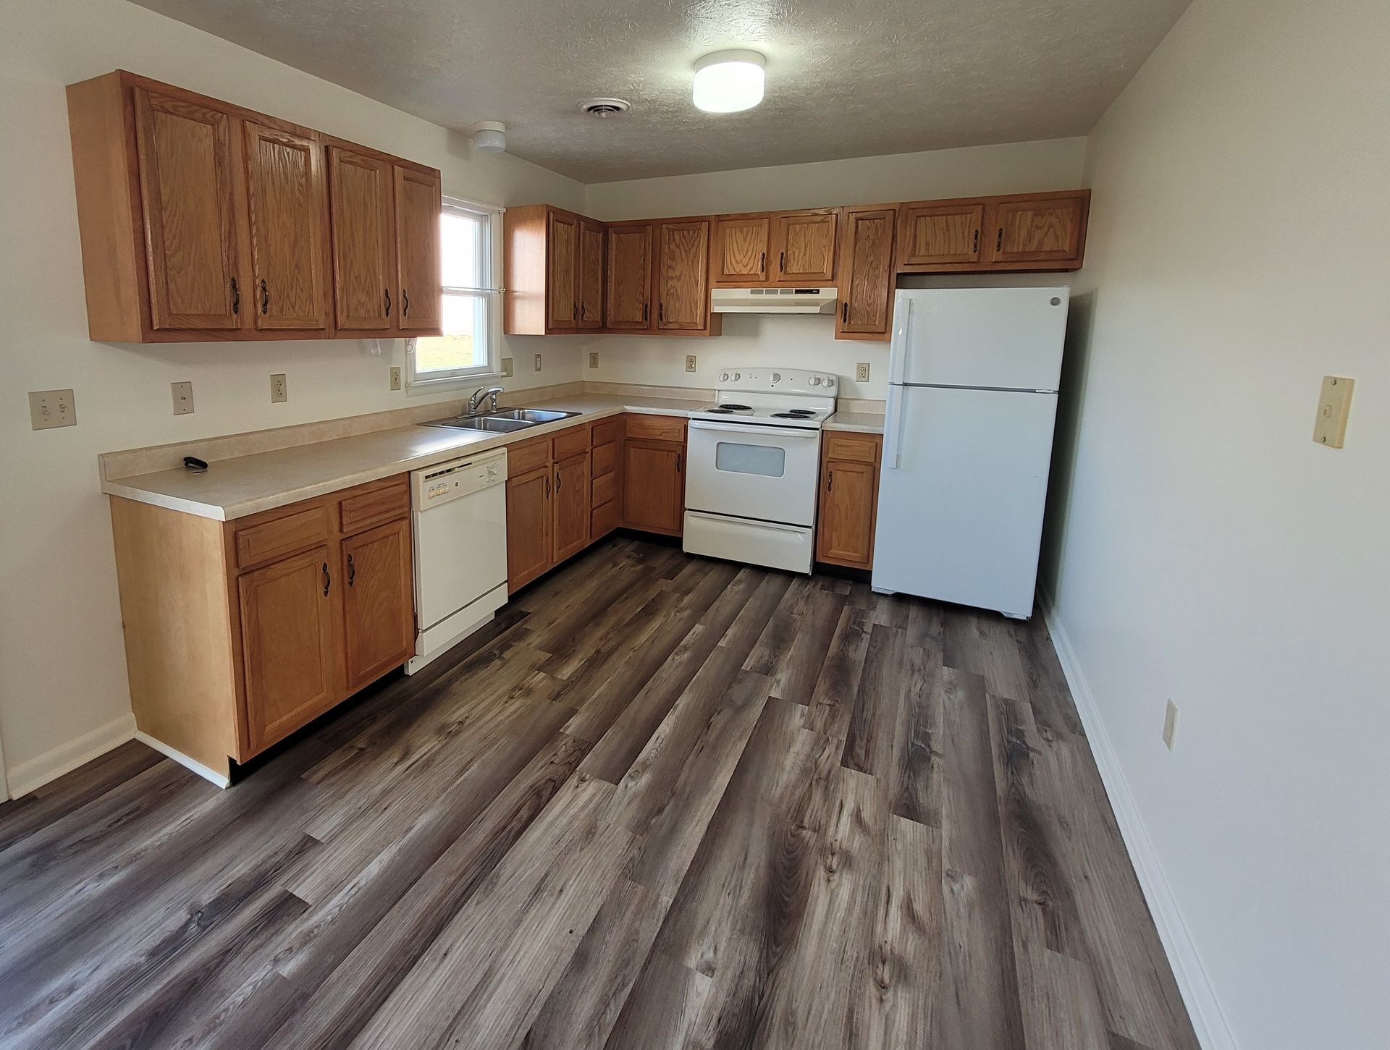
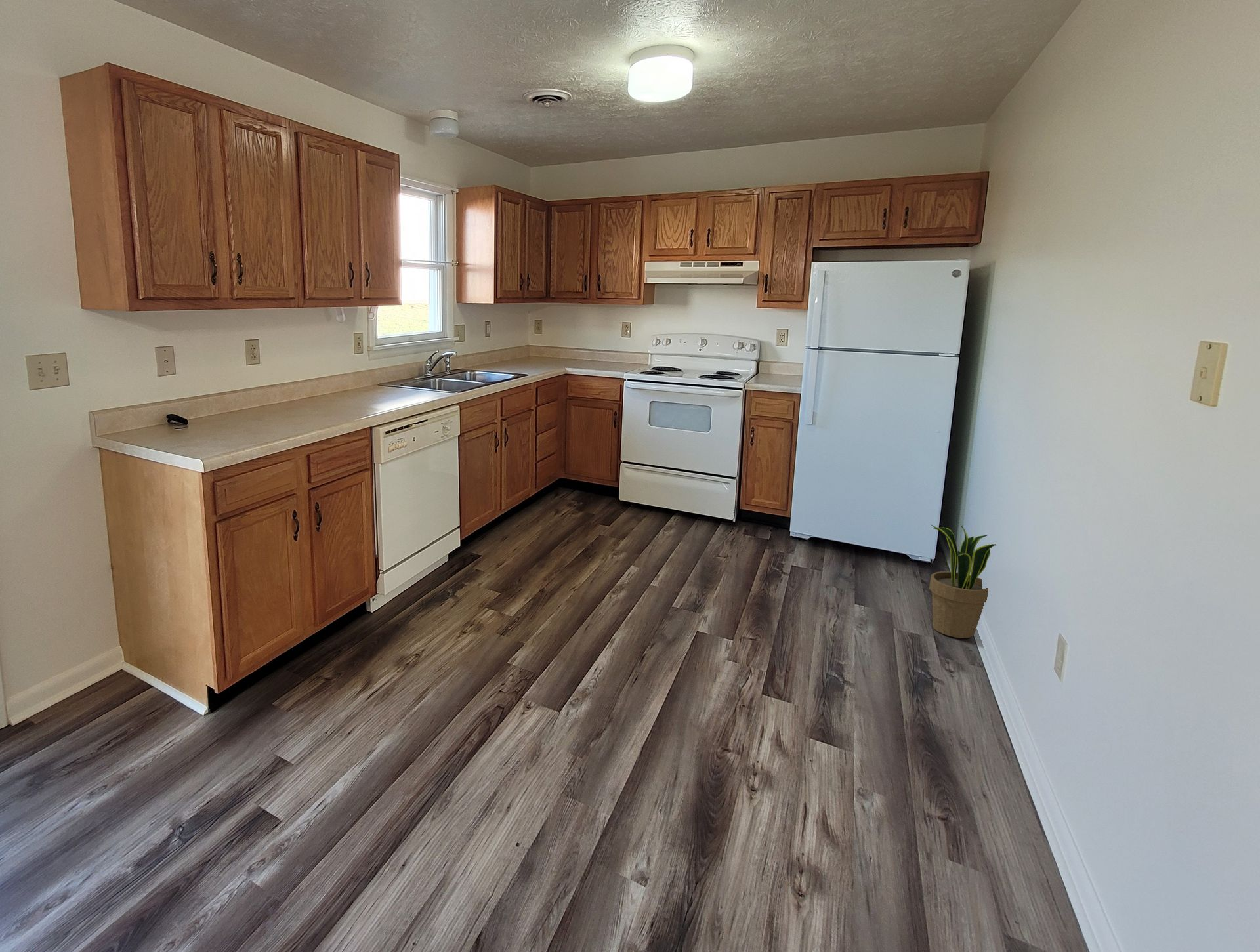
+ potted plant (957, 579)
